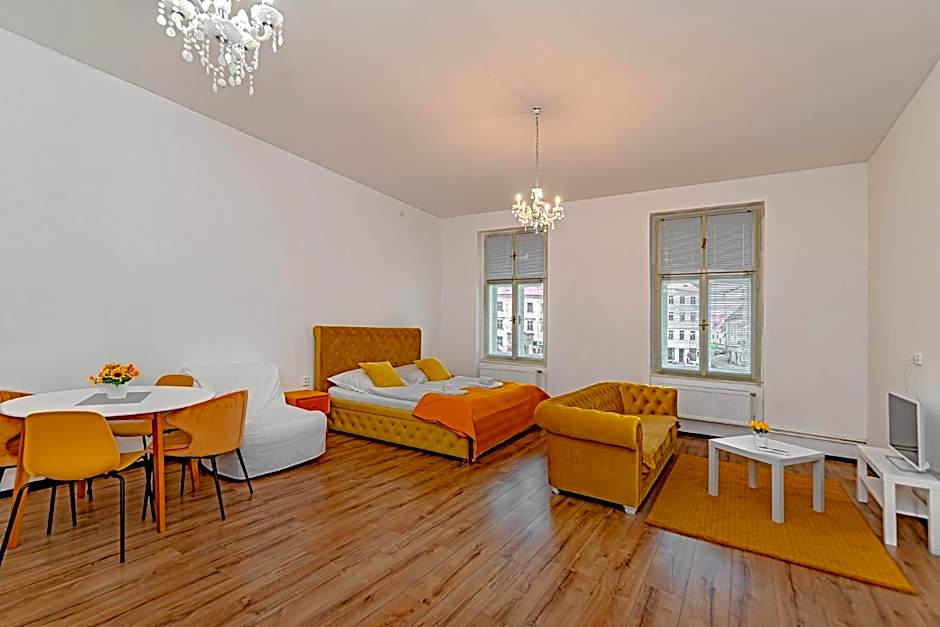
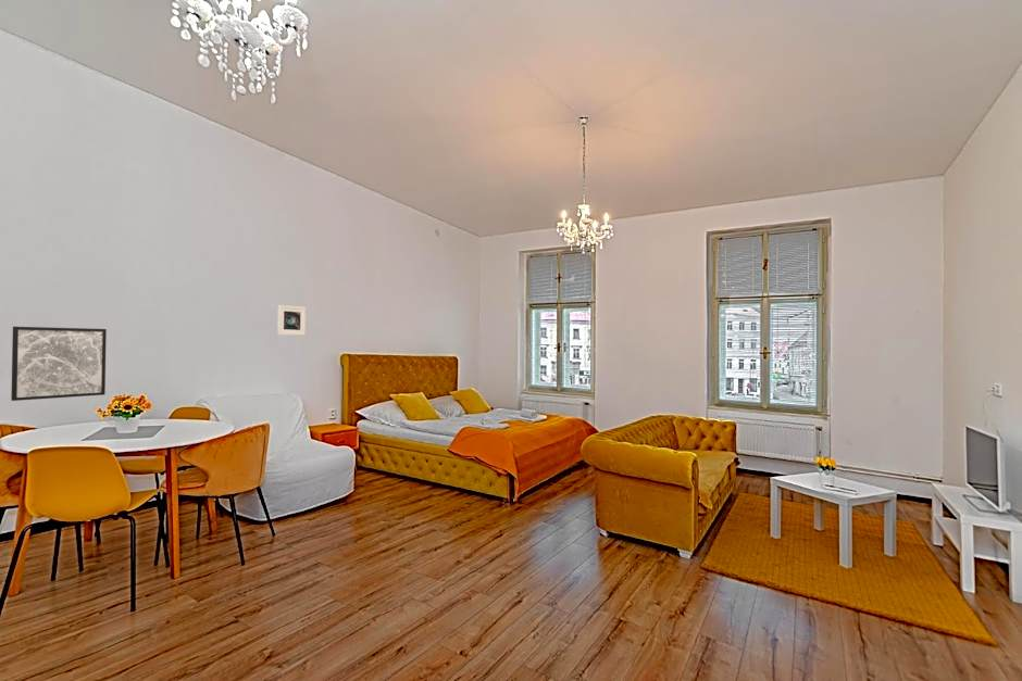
+ wall art (61, 362)
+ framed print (291, 320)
